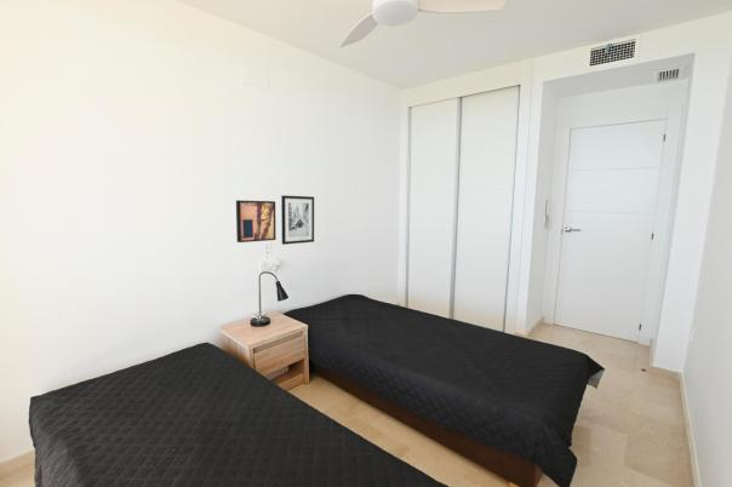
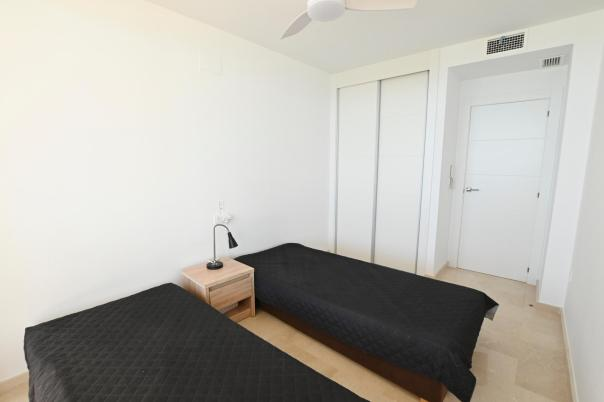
- wall art (256, 220)
- wall art (298, 219)
